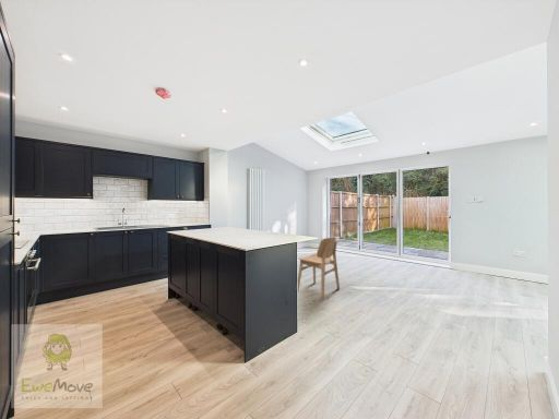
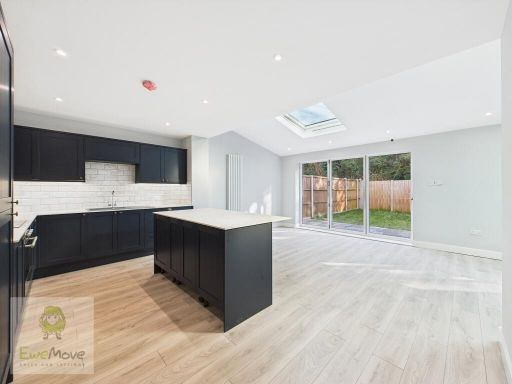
- dining chair (318, 263)
